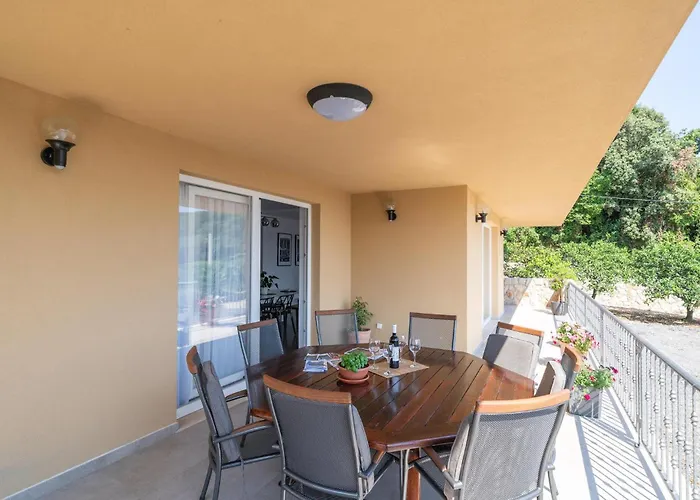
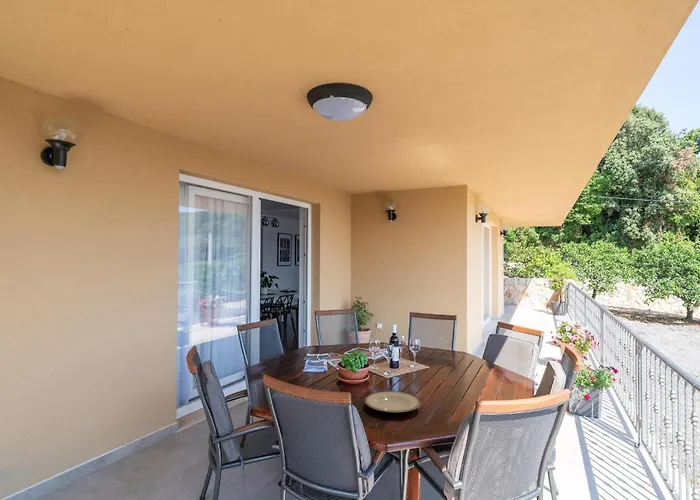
+ plate (392, 403)
